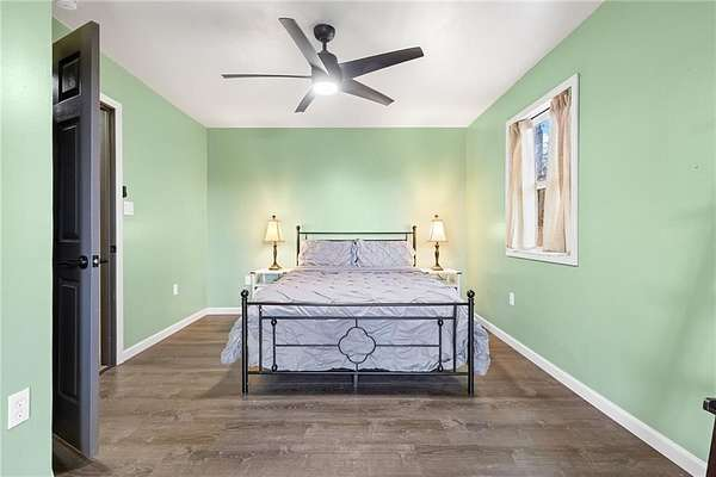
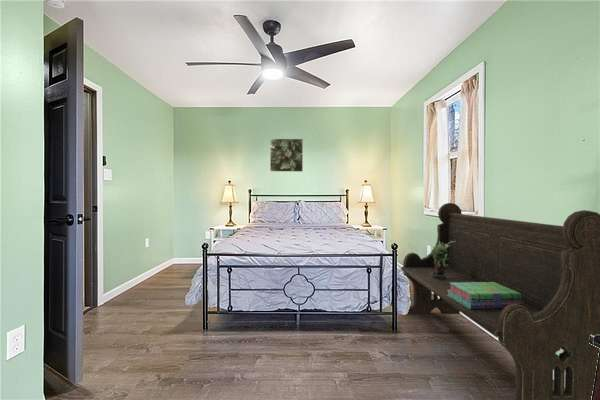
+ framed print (286, 155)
+ potted plant (442, 259)
+ bench (472, 277)
+ stack of books (483, 294)
